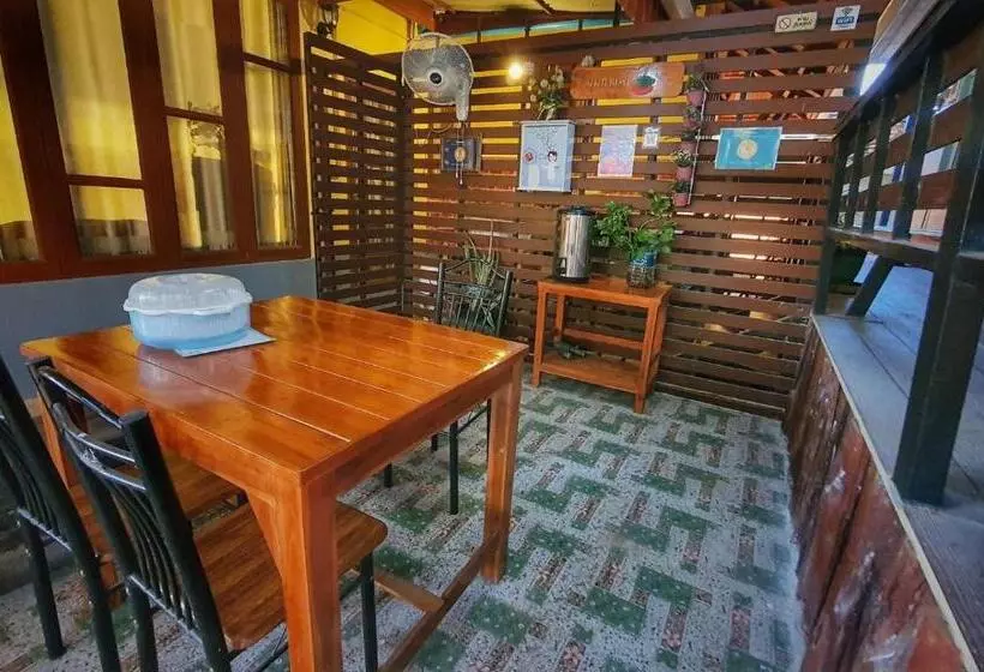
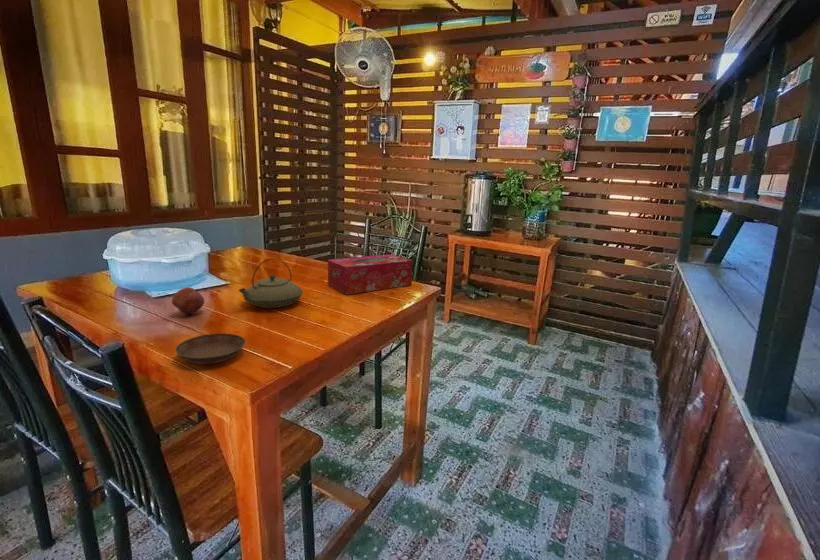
+ teapot (269, 281)
+ tissue box (370, 272)
+ saucer (212, 349)
+ fruit (188, 300)
